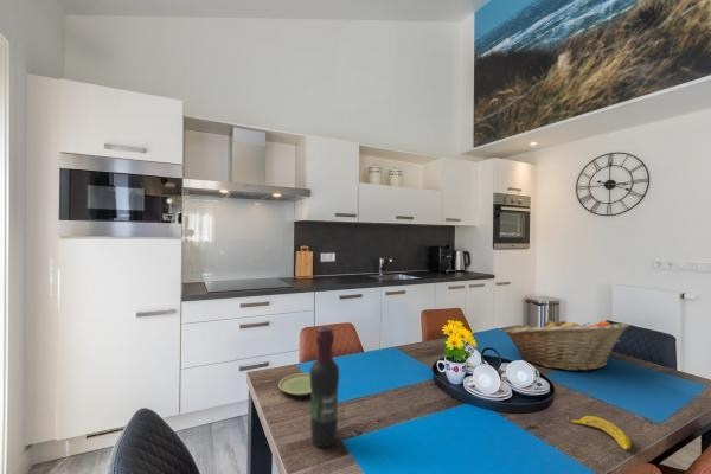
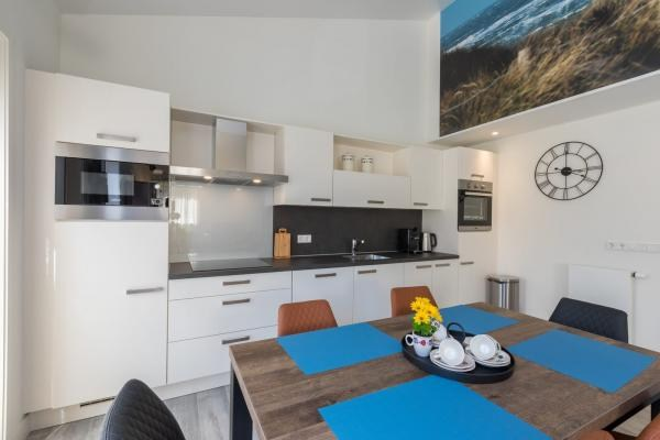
- plate (301, 385)
- banana (600, 428)
- fruit basket (563, 337)
- wine bottle (324, 384)
